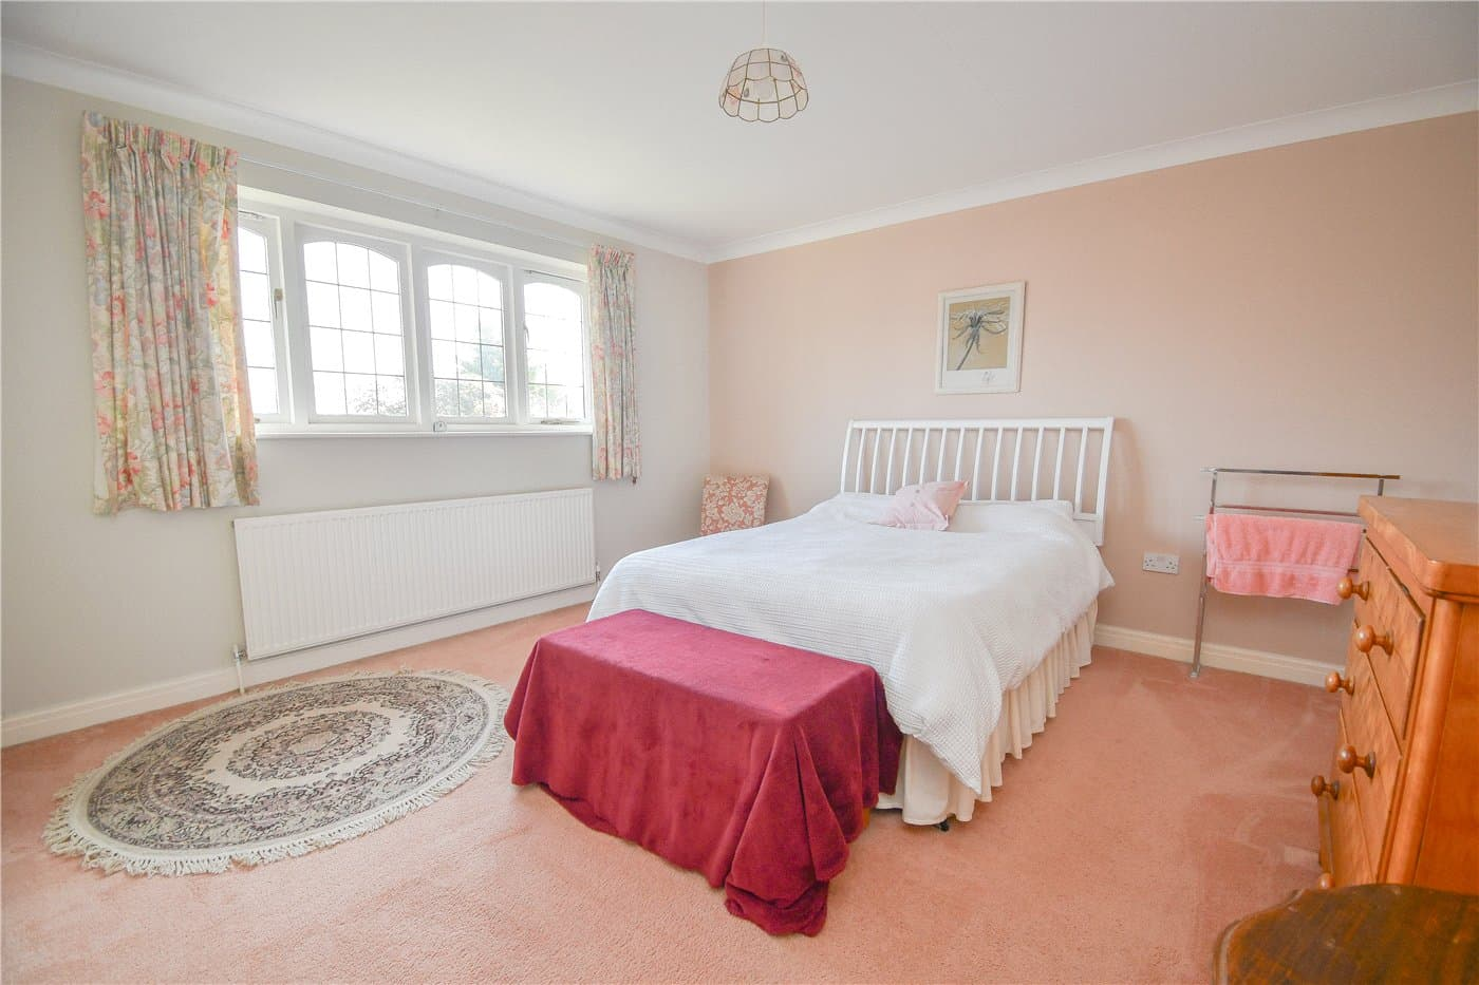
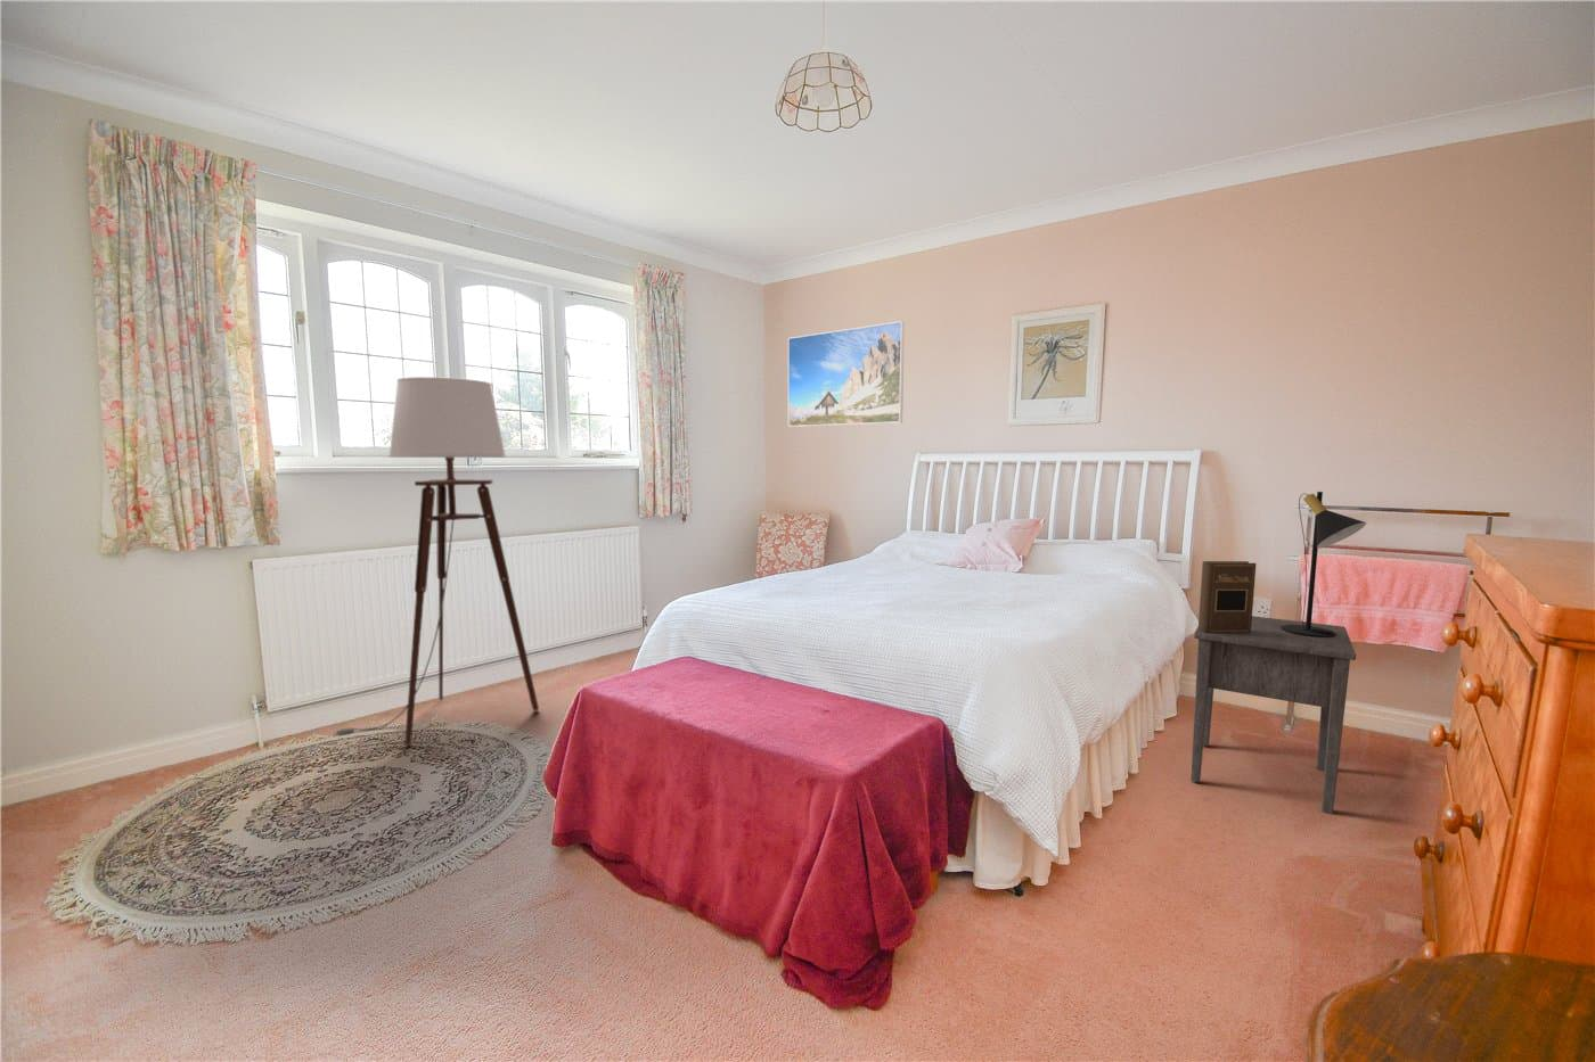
+ nightstand (1264, 697)
+ book (1225, 596)
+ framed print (842, 378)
+ table lamp (1316, 562)
+ floor lamp (428, 556)
